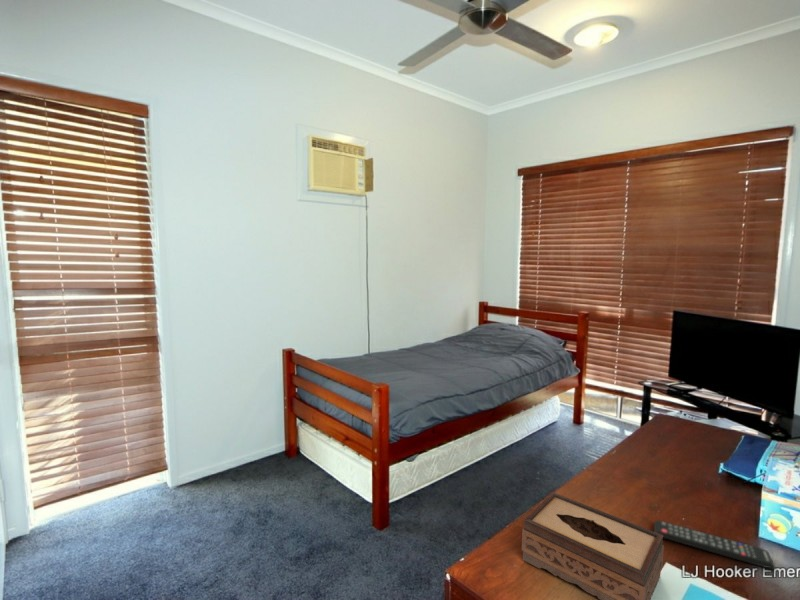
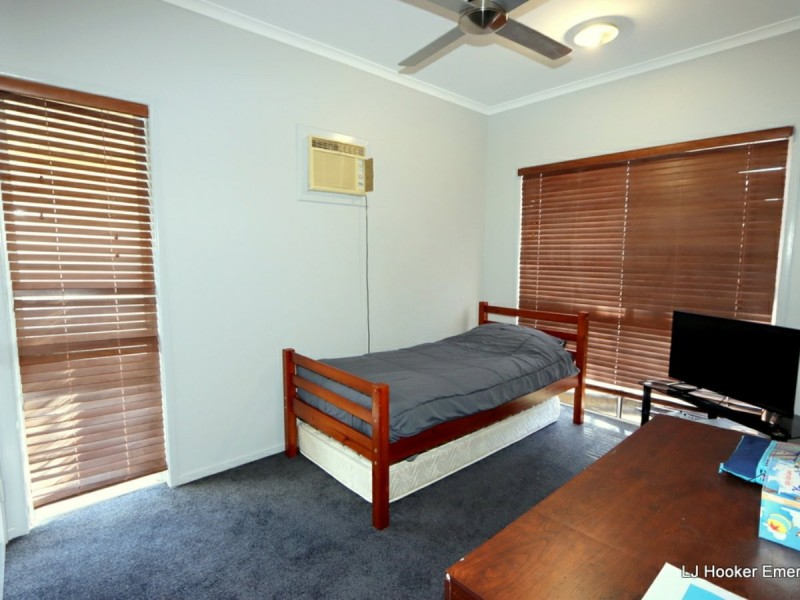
- tissue box (590, 547)
- remote control (709, 543)
